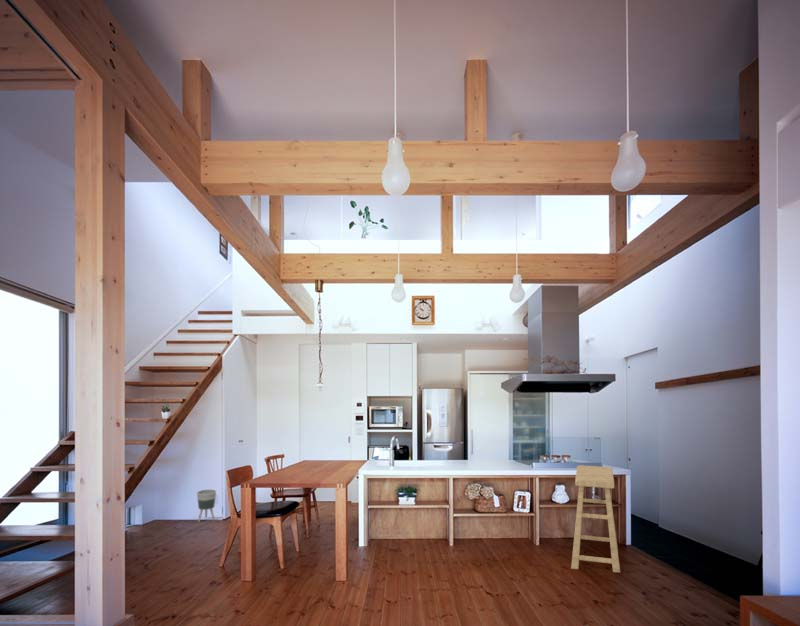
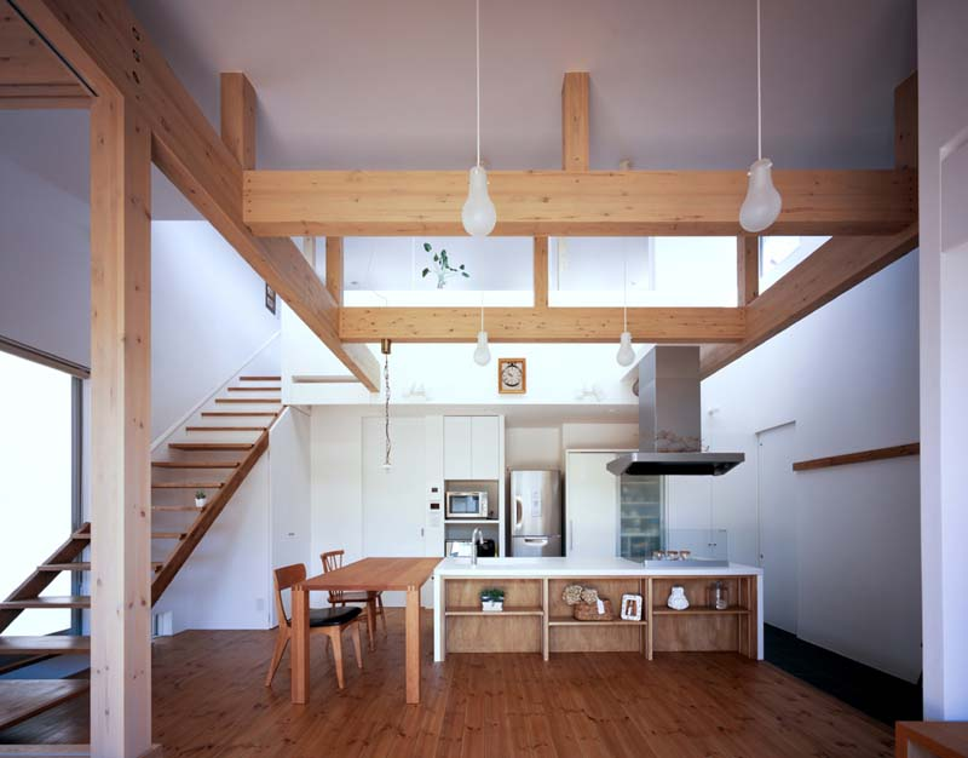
- stool (594, 517)
- planter (206, 505)
